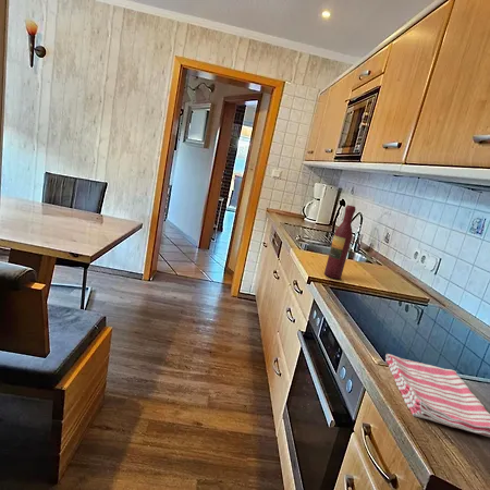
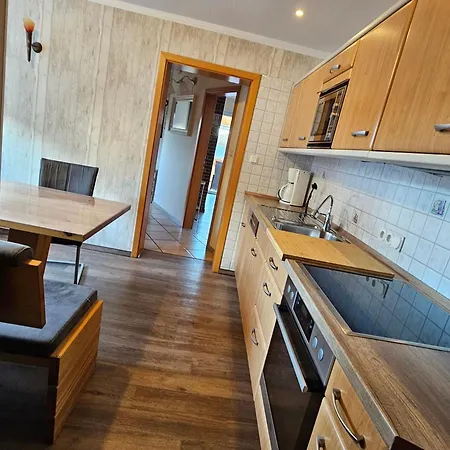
- dish towel (438, 388)
- wine bottle (341, 241)
